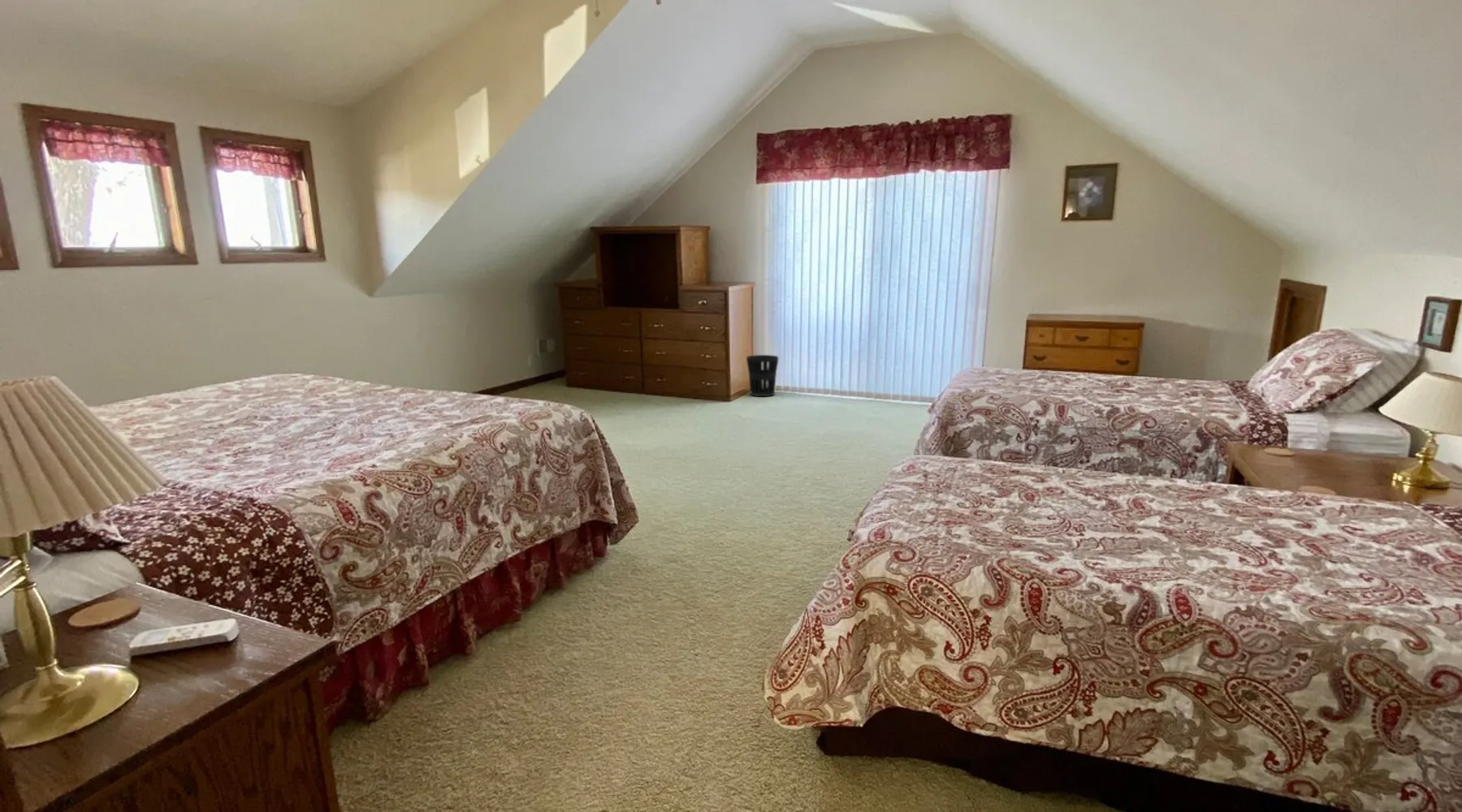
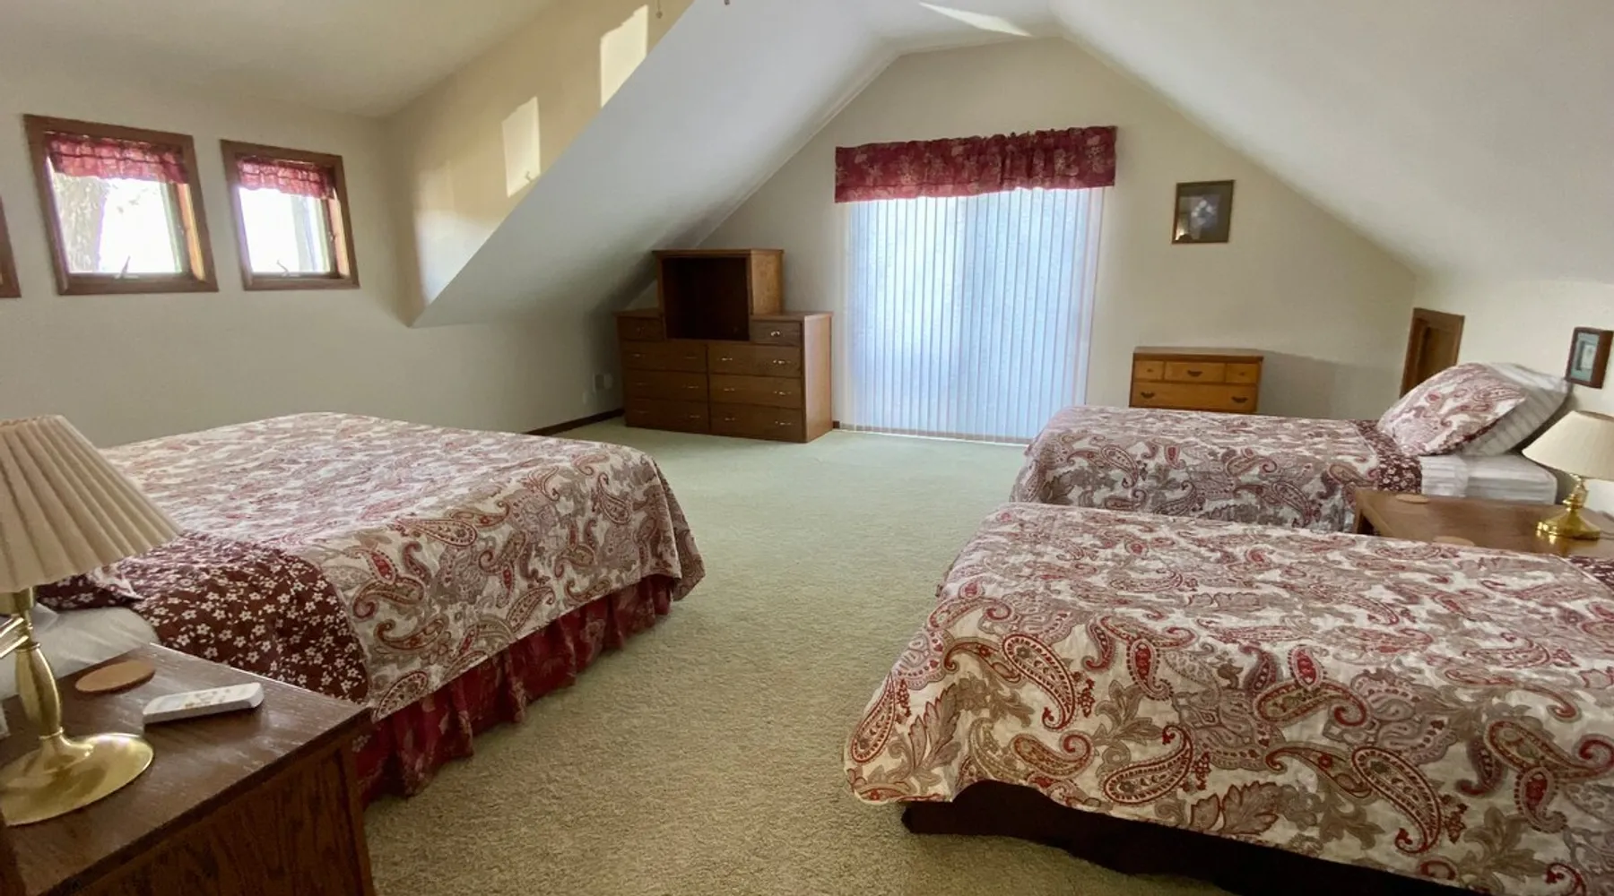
- wastebasket (762, 375)
